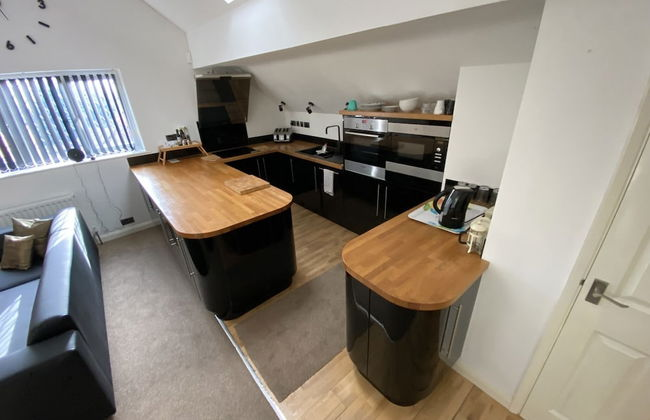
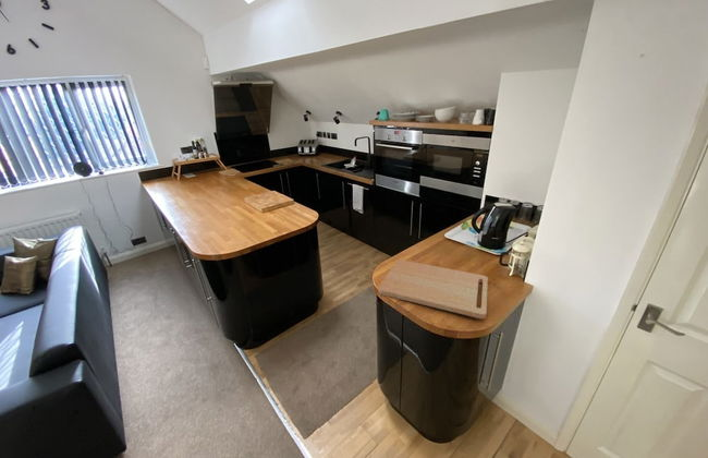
+ cutting board (434, 285)
